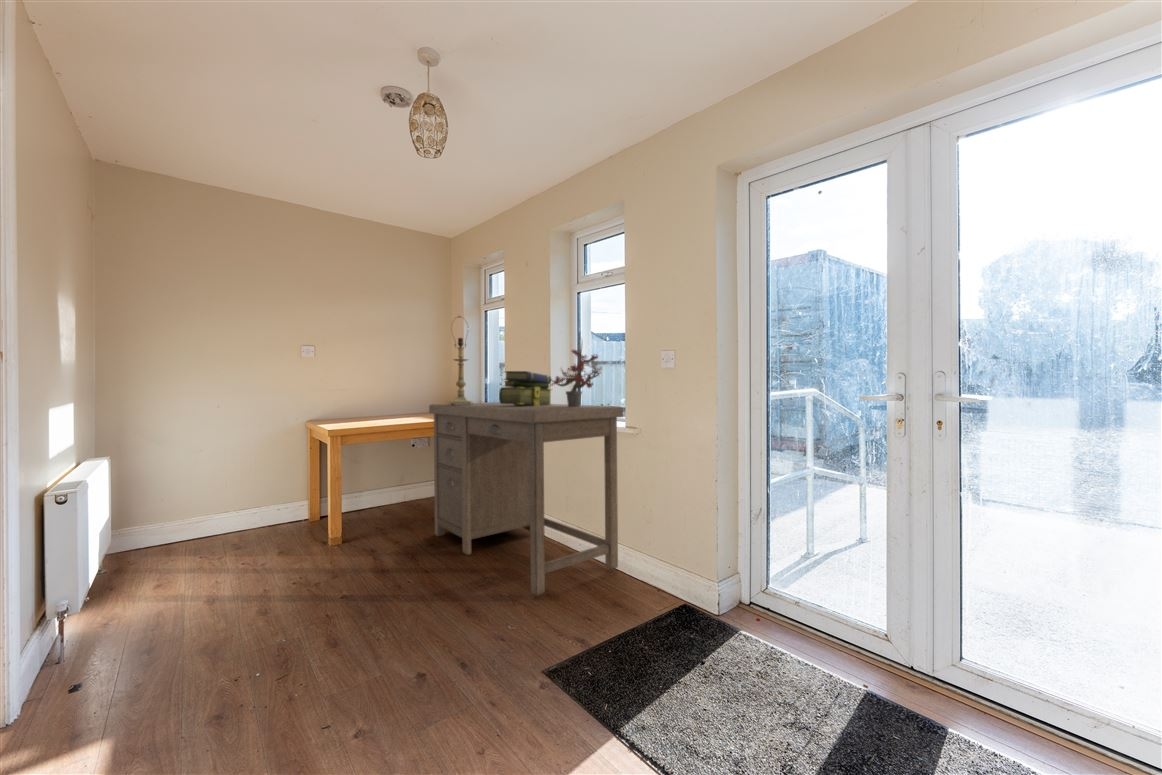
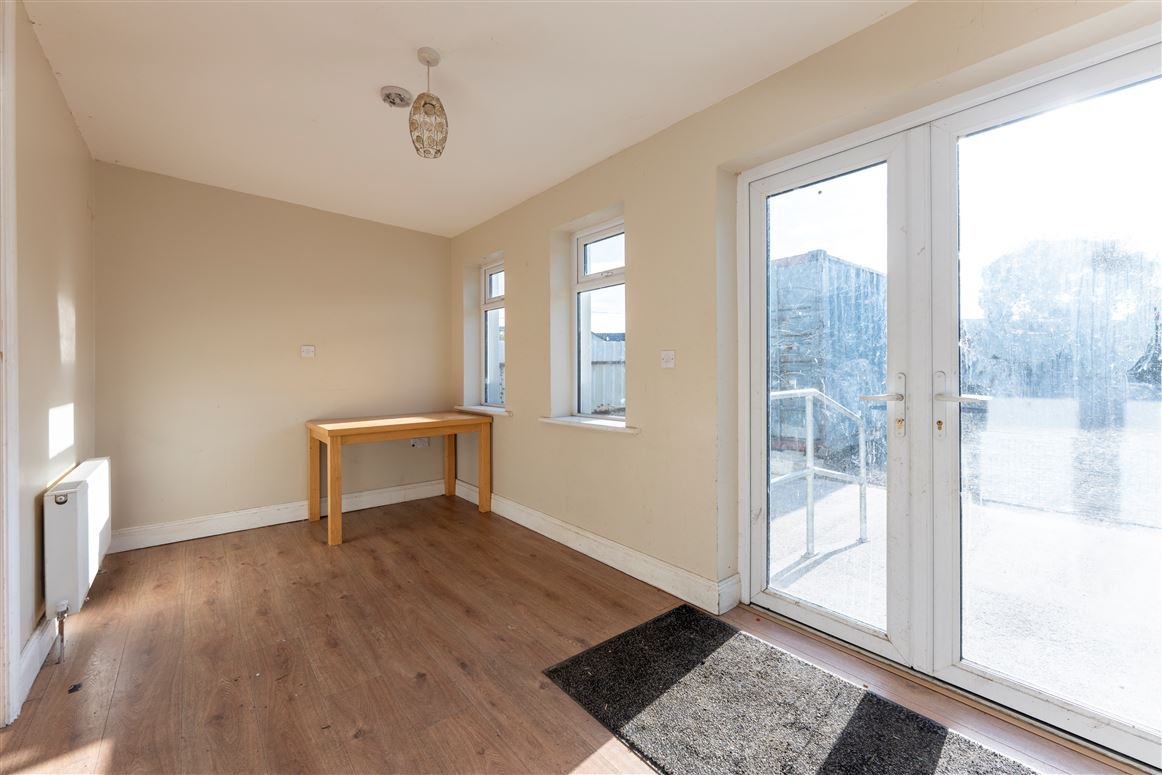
- desk (516, 477)
- stack of books (526, 388)
- potted plant (576, 371)
- table lamp (460, 359)
